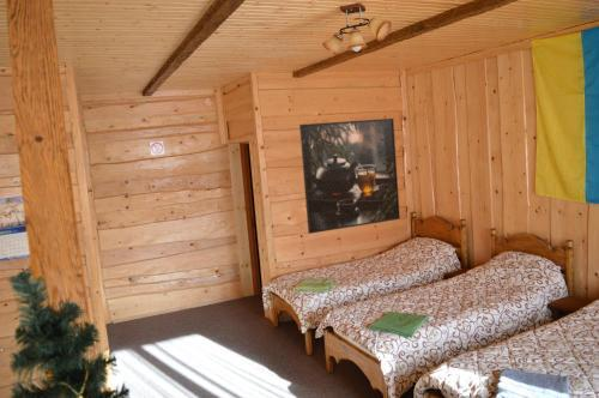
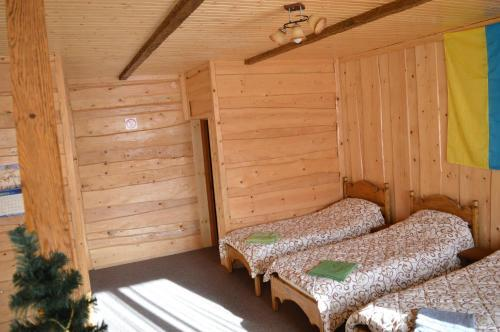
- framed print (351, 174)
